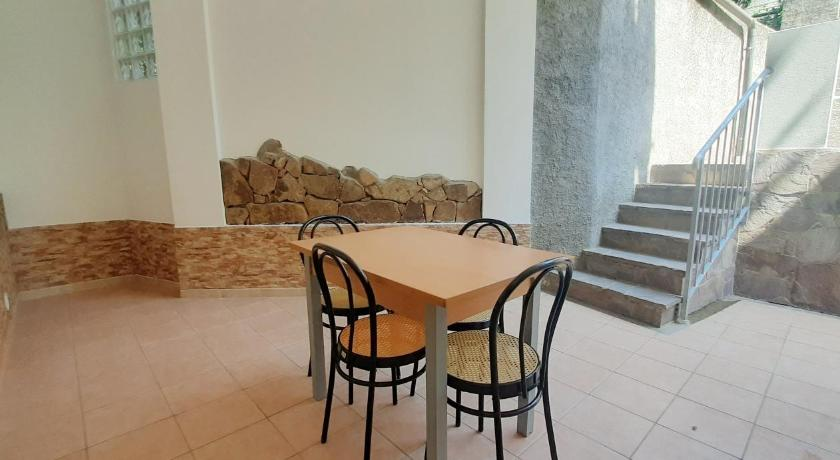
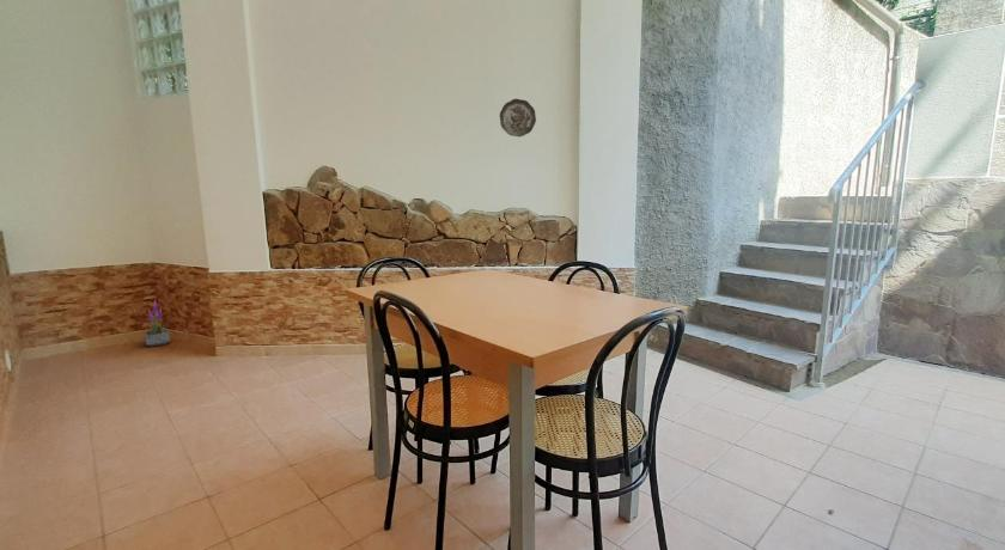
+ potted plant (156, 322)
+ decorative plate (517, 117)
